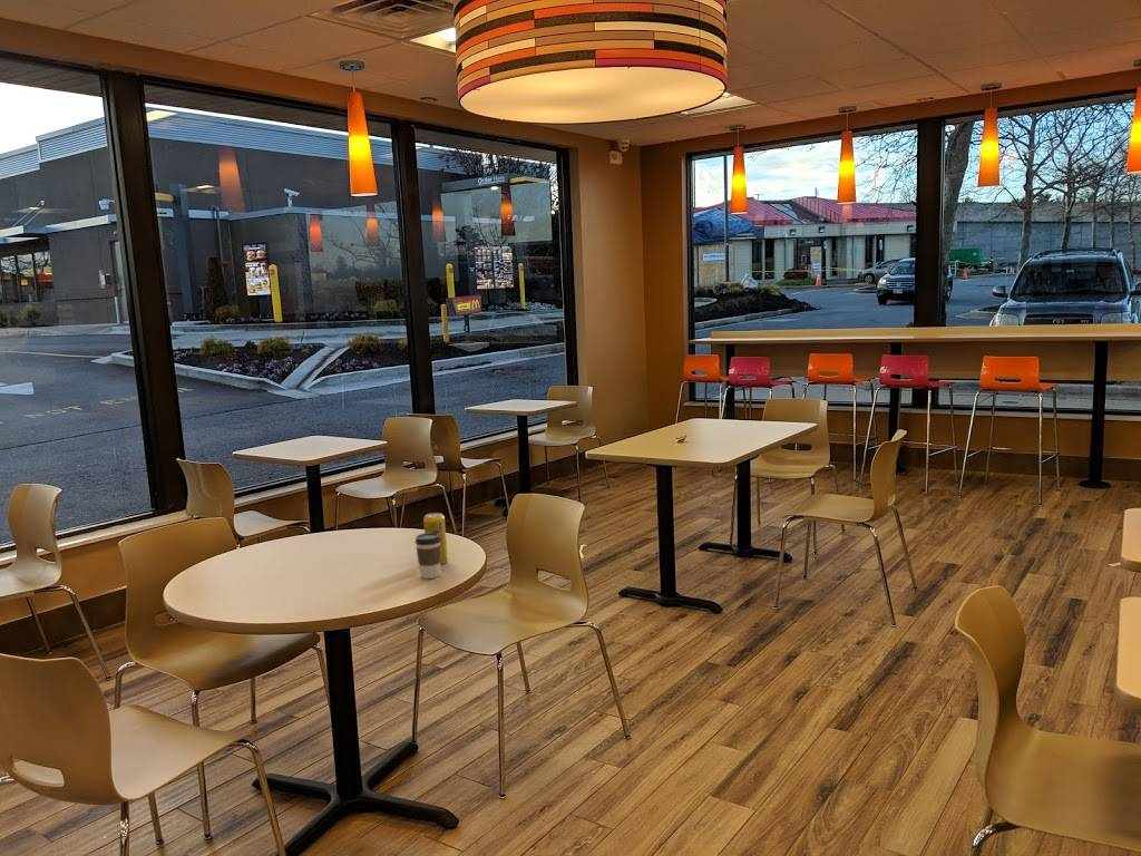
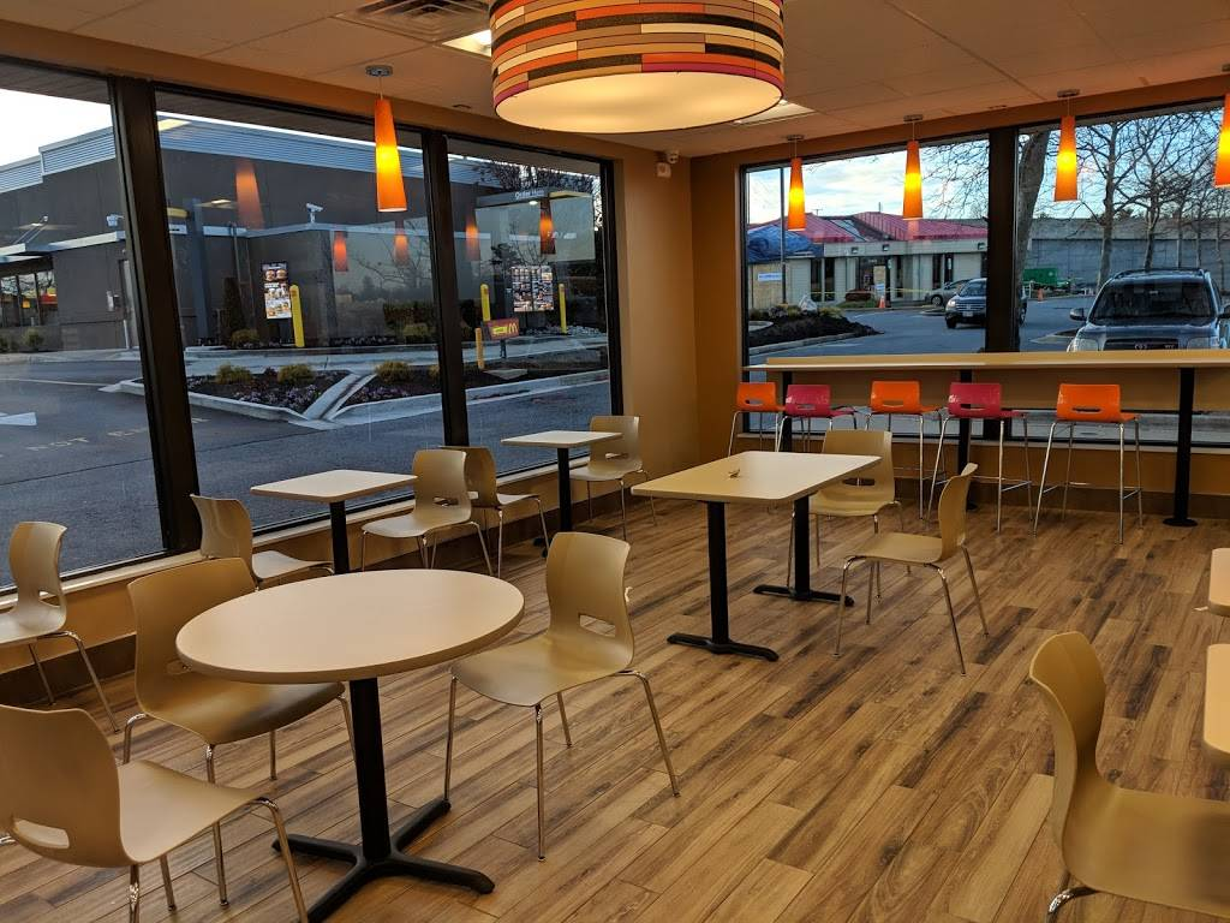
- beverage can (440, 537)
- coffee cup (429, 555)
